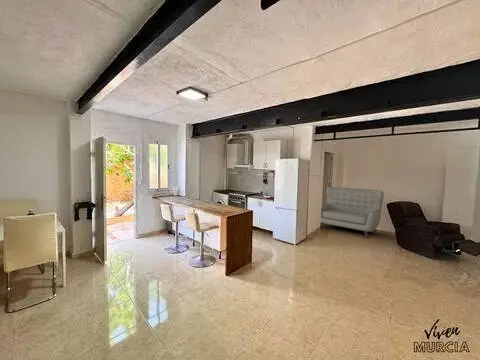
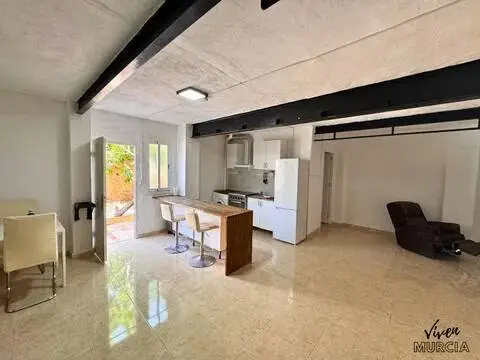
- sofa (348, 209)
